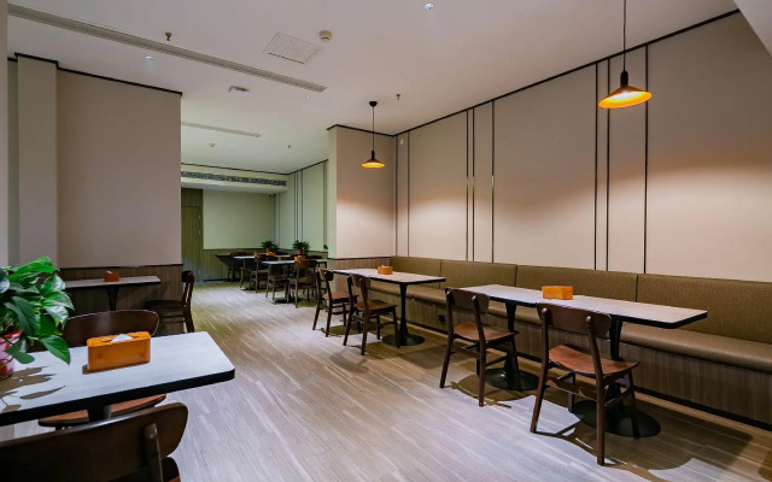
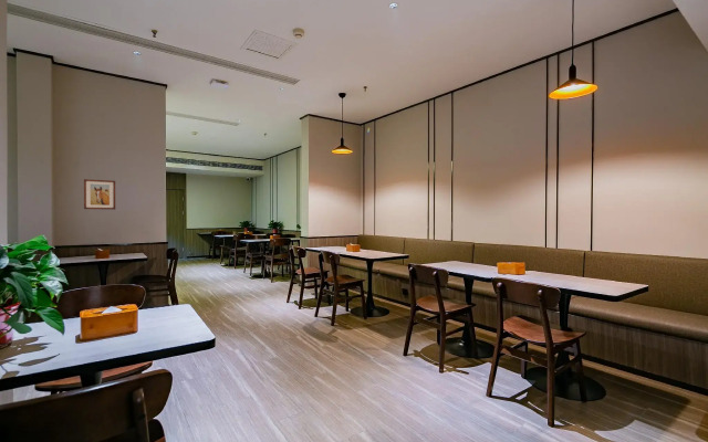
+ wall art (100, 194)
